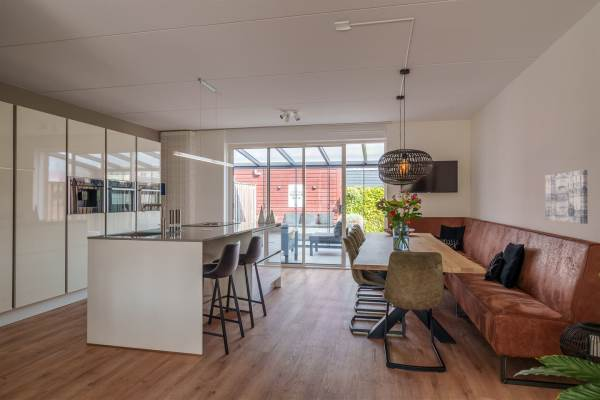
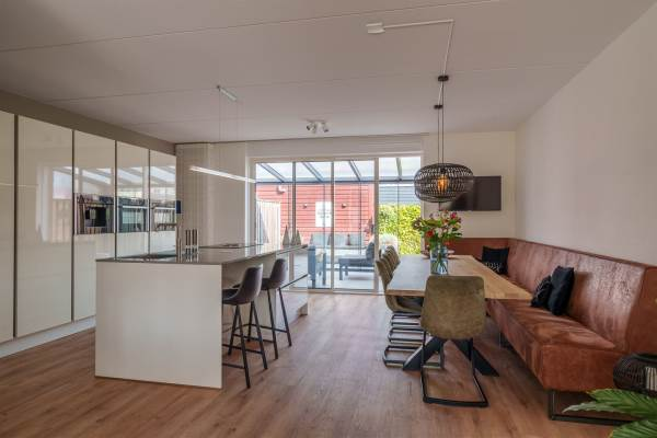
- wall art (564, 197)
